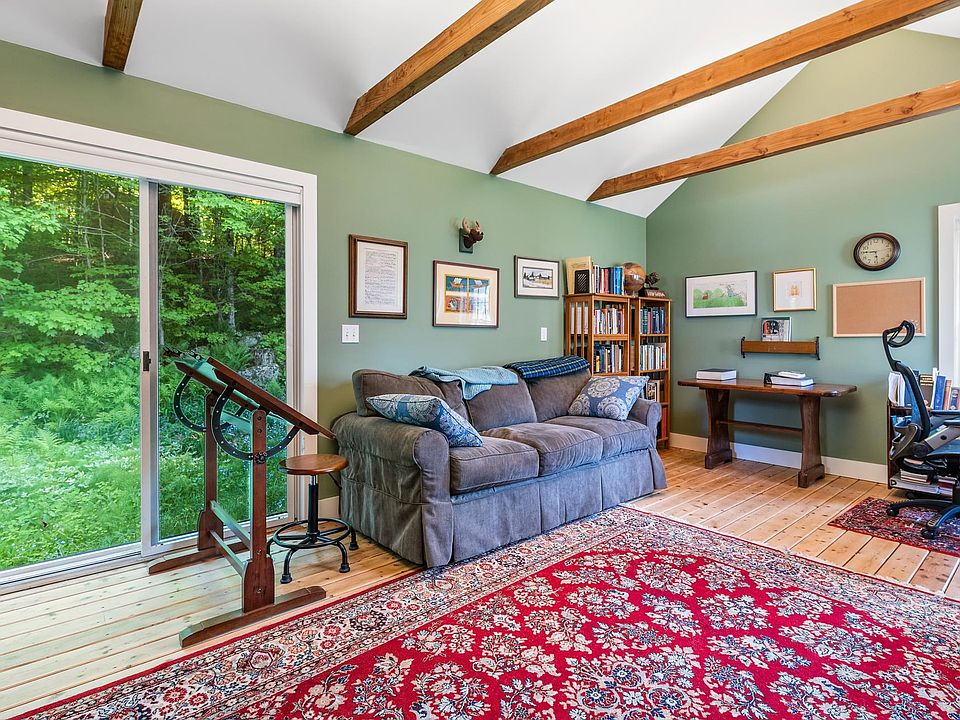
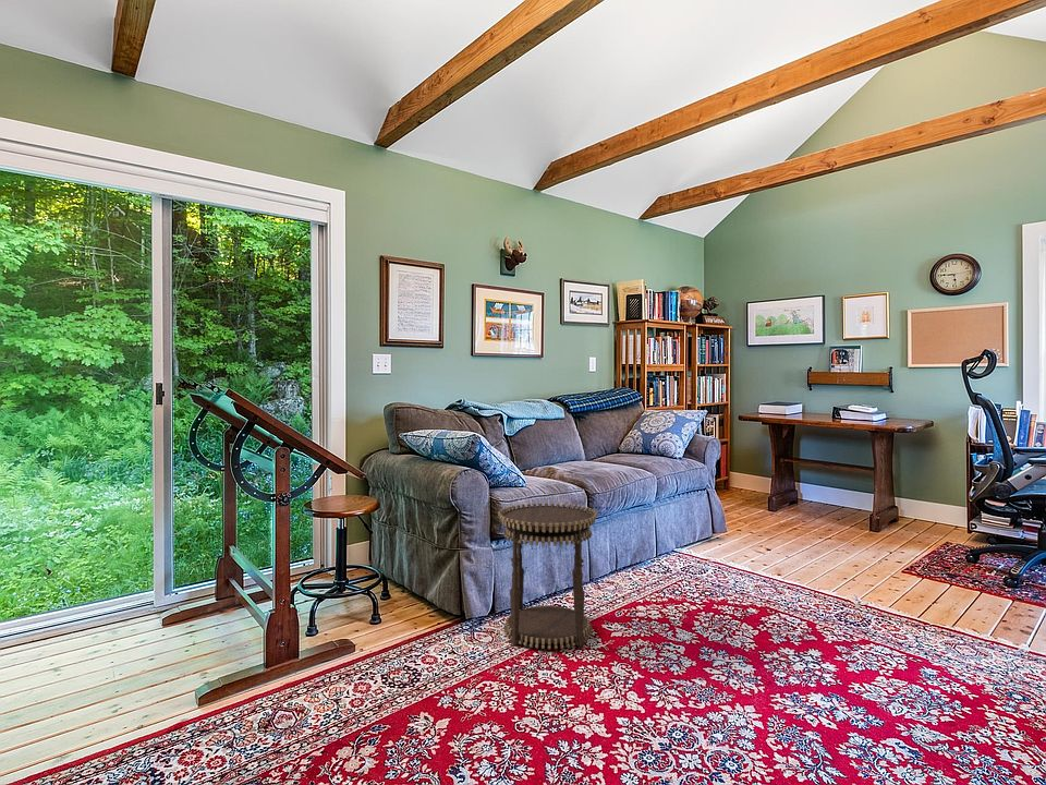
+ side table (523, 570)
